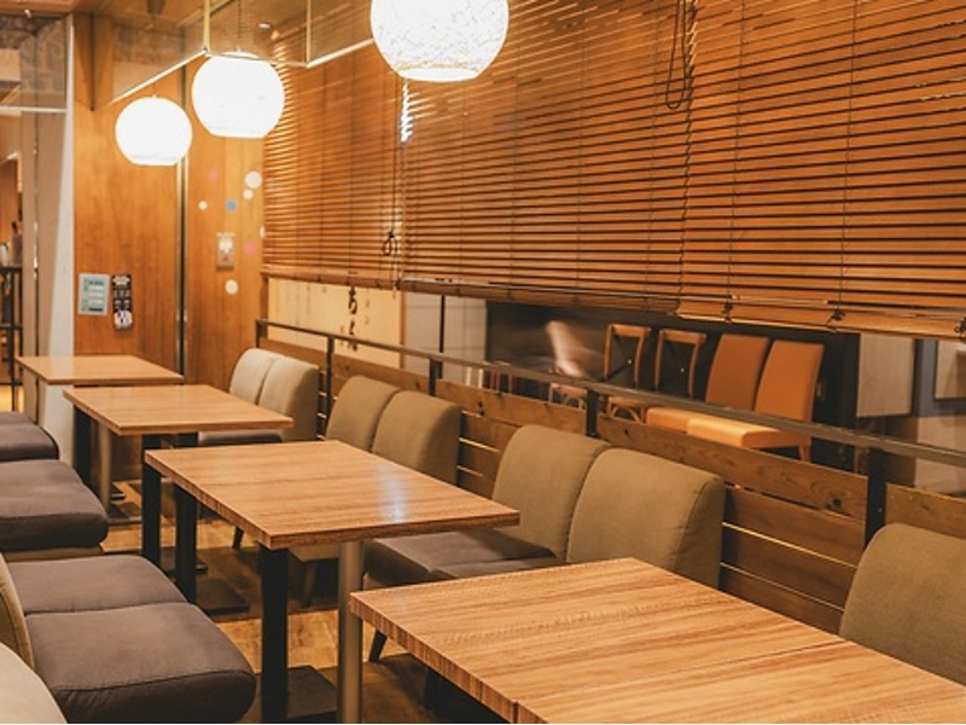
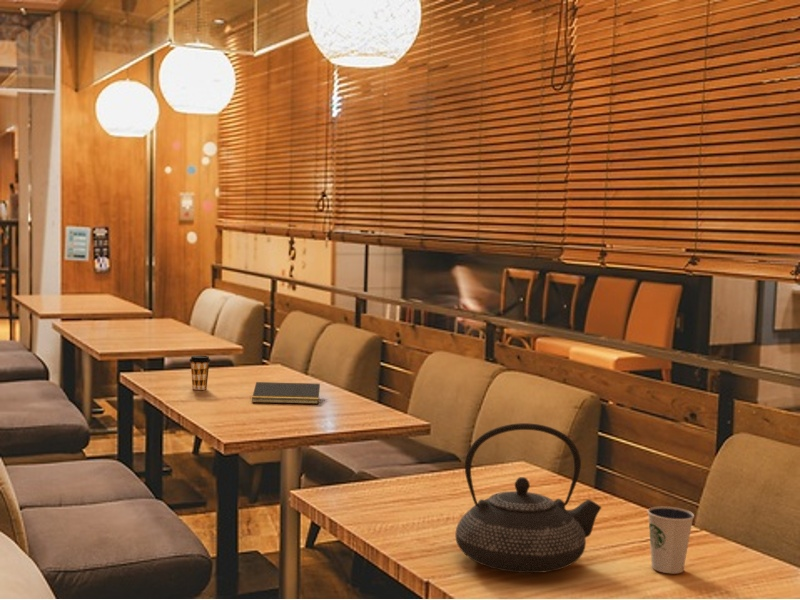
+ coffee cup (199, 372)
+ dixie cup (669, 540)
+ teapot (530, 493)
+ notepad (286, 392)
